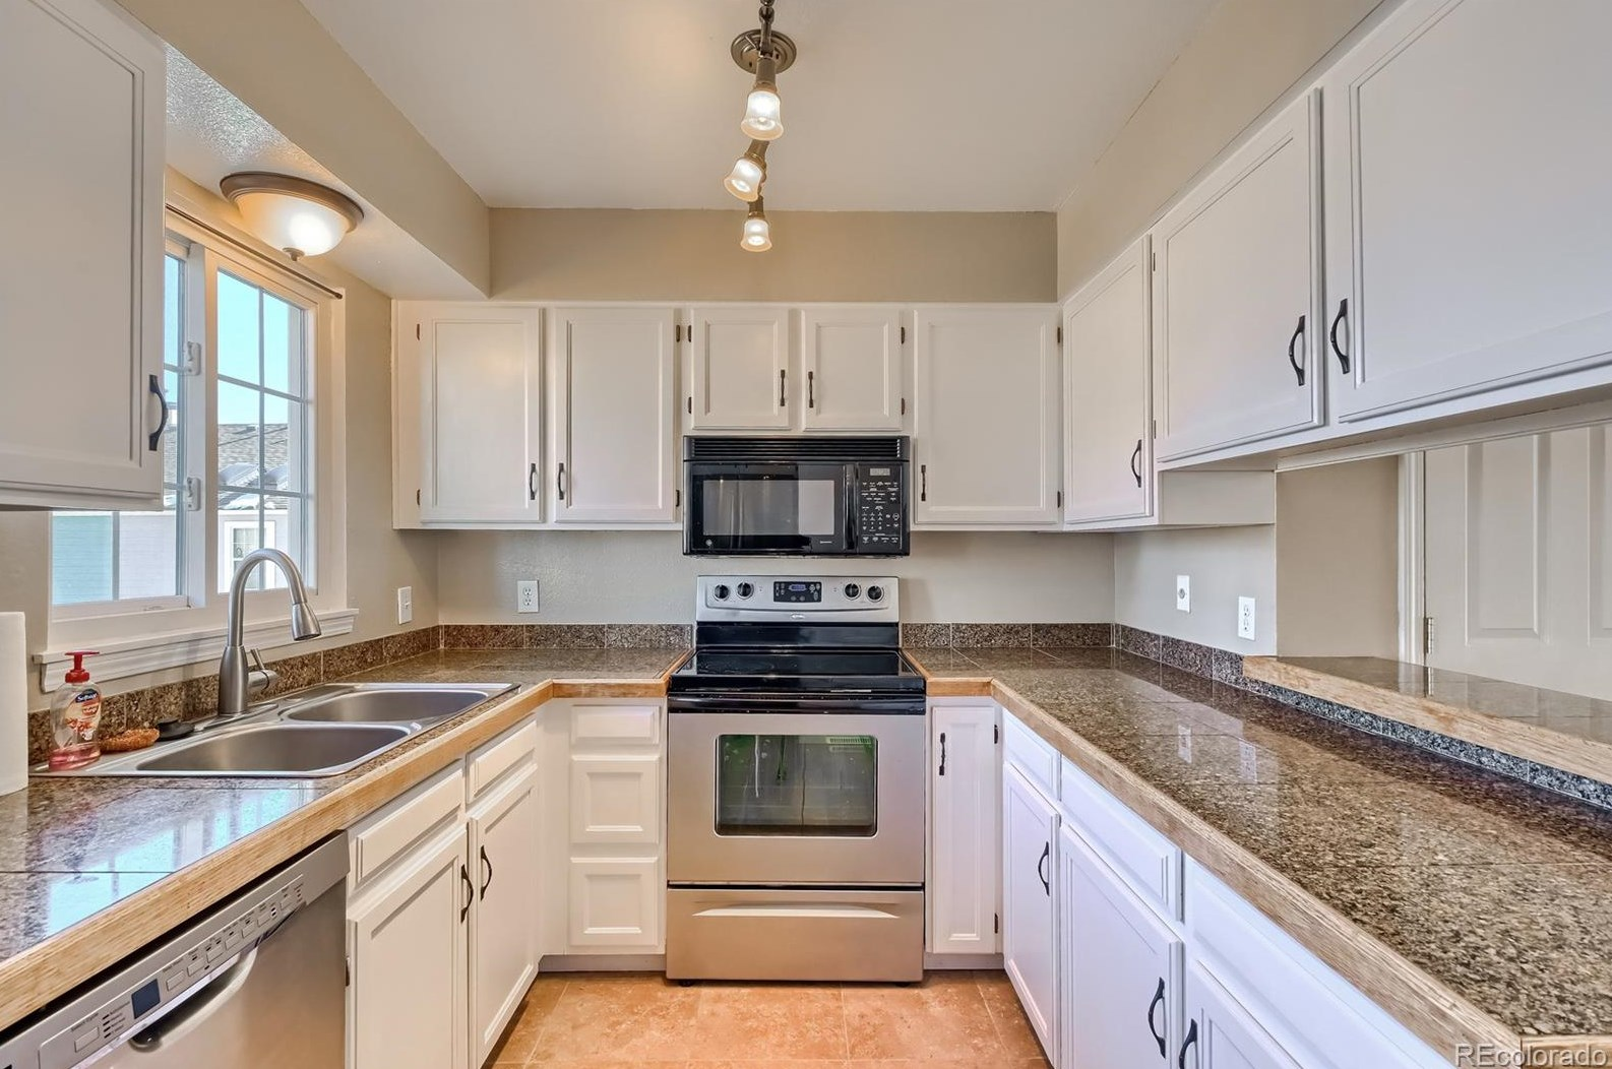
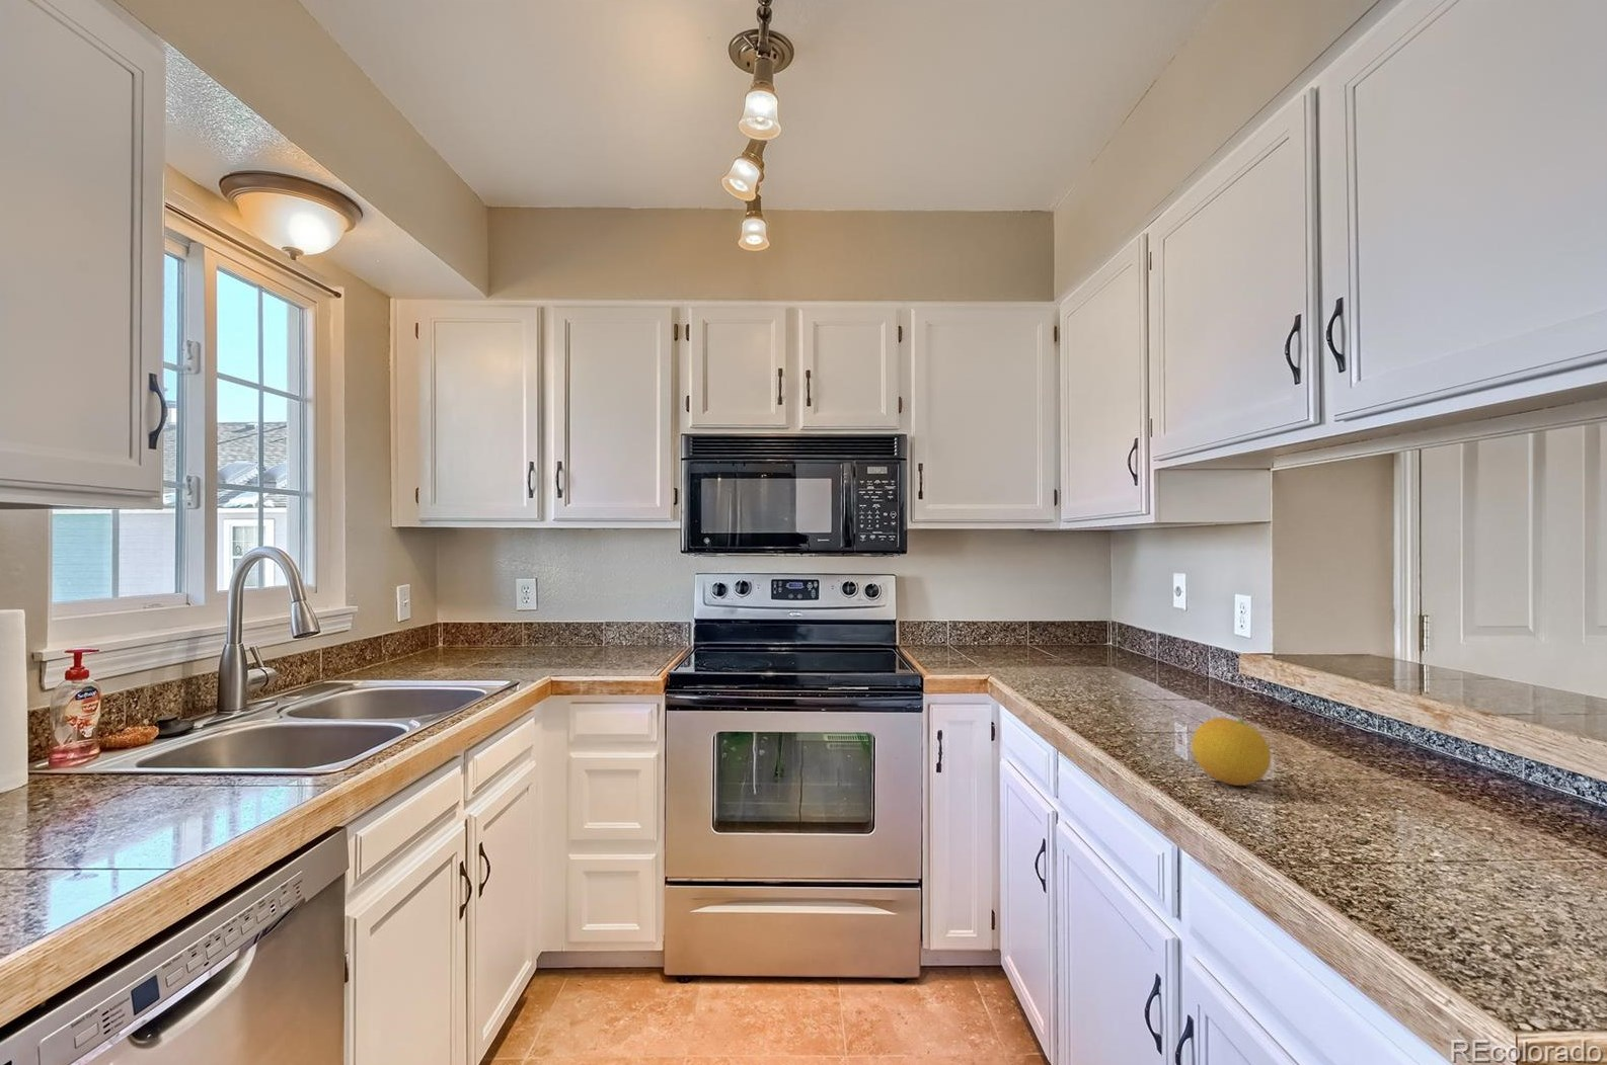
+ fruit (1230, 750)
